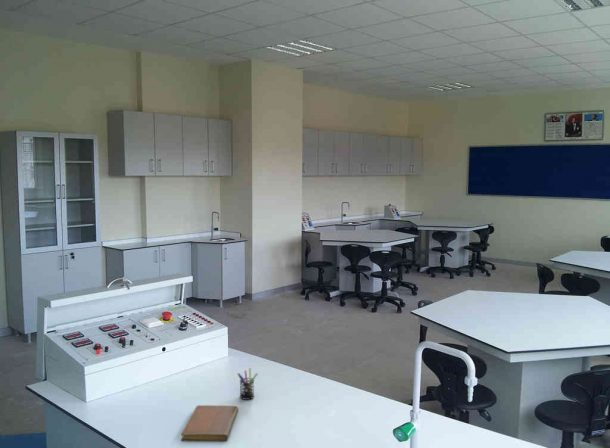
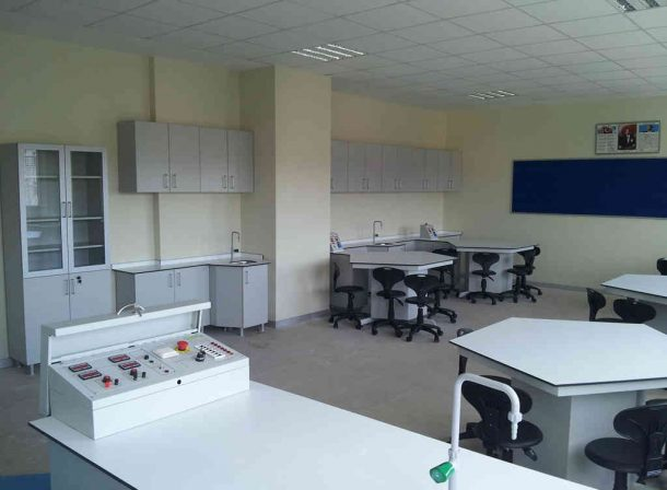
- pen holder (248, 383)
- notebook (211, 422)
